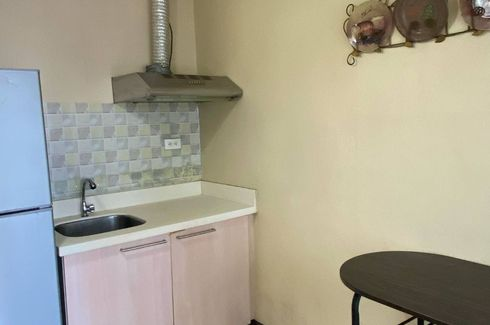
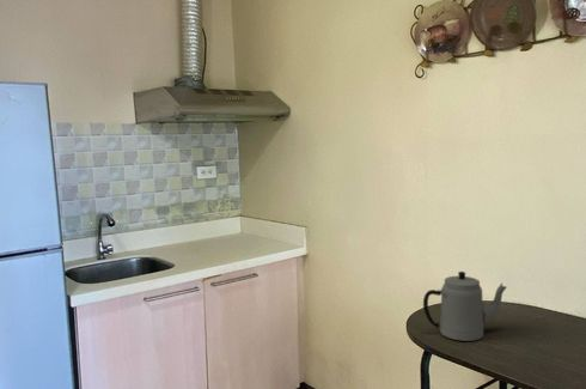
+ teapot (464, 302)
